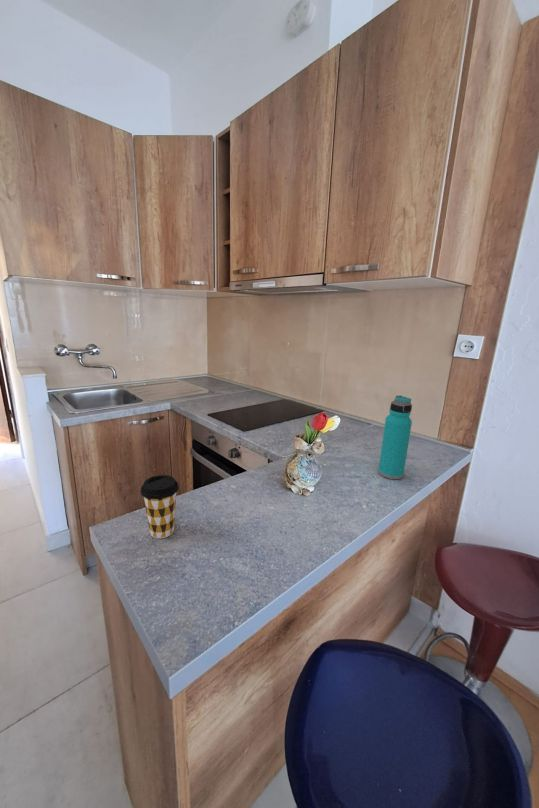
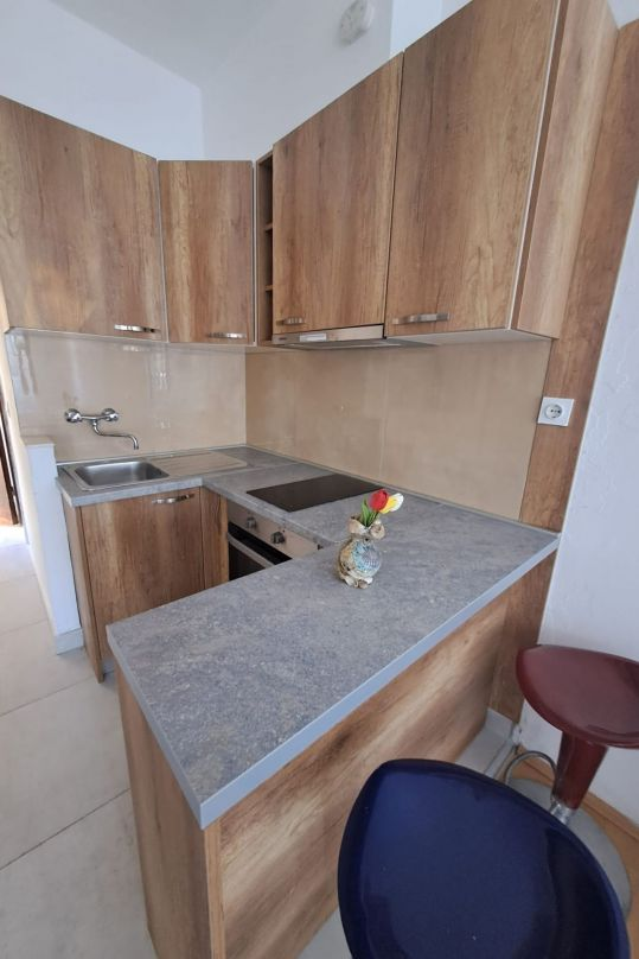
- water bottle (396, 436)
- coffee cup (161, 507)
